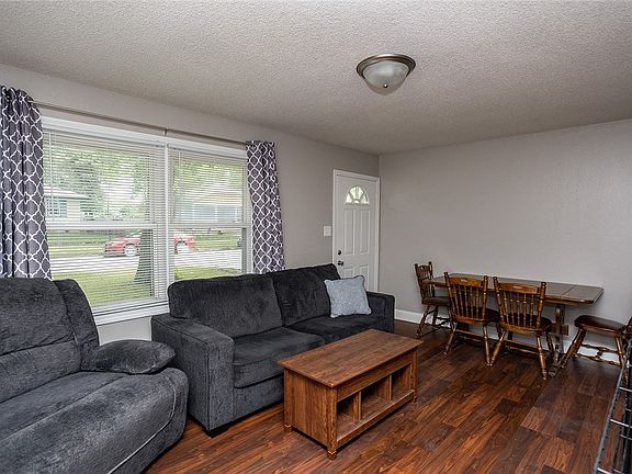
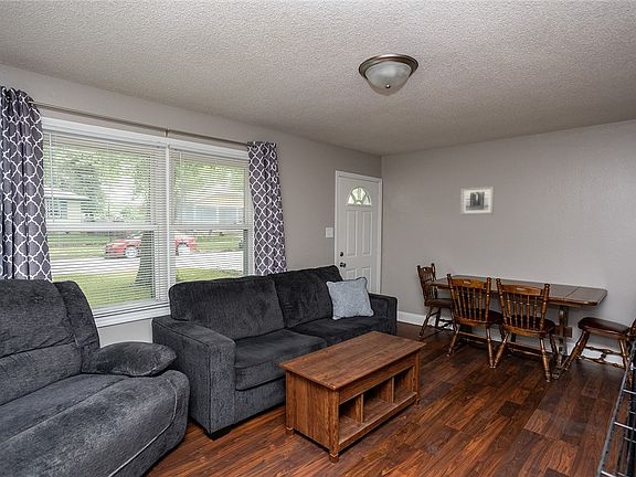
+ wall art (476, 201)
